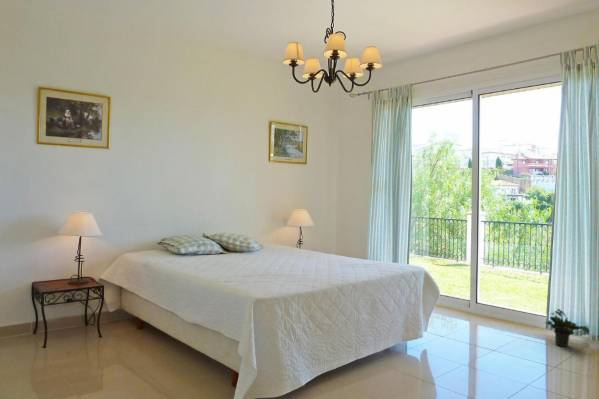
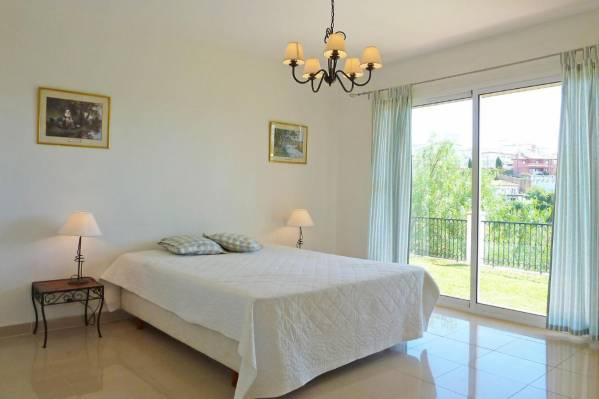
- potted plant (566, 328)
